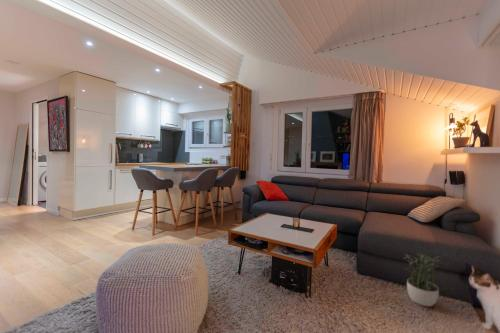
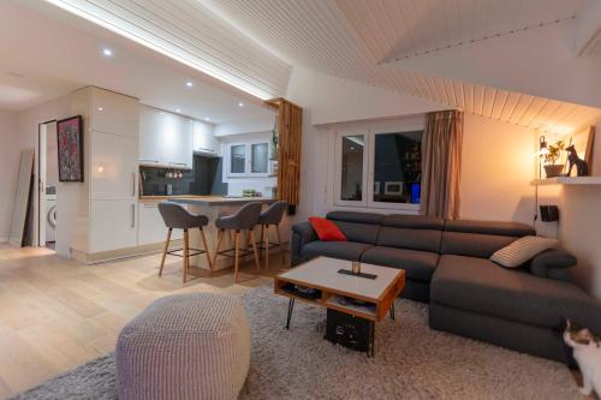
- potted plant (420, 275)
